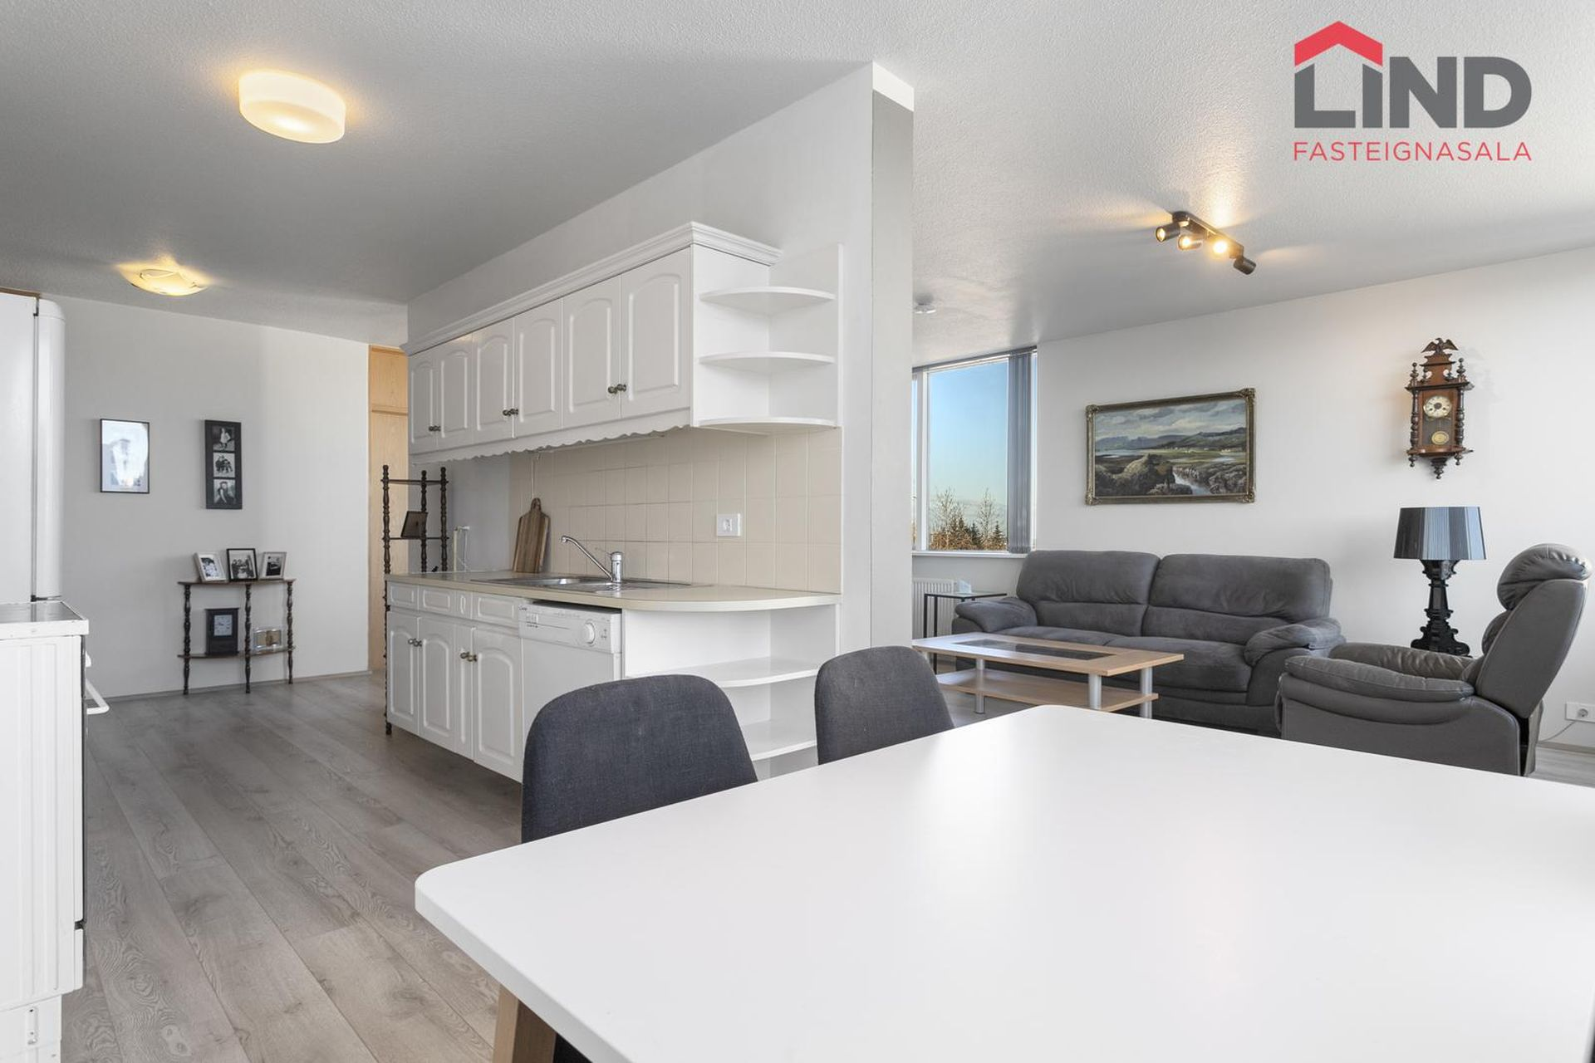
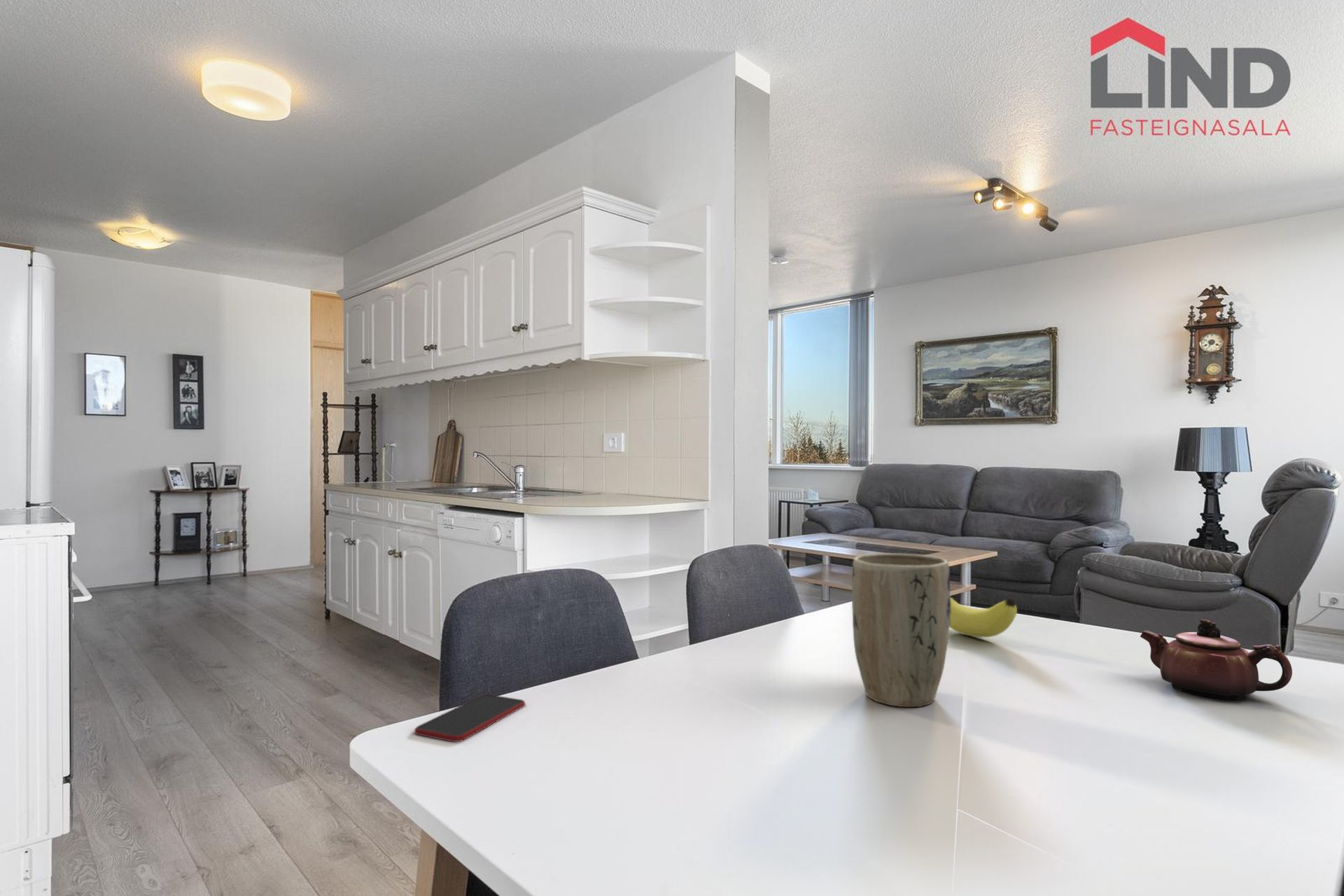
+ teapot (1211, 655)
+ plant pot (900, 627)
+ smartphone (472, 716)
+ fruit (972, 610)
